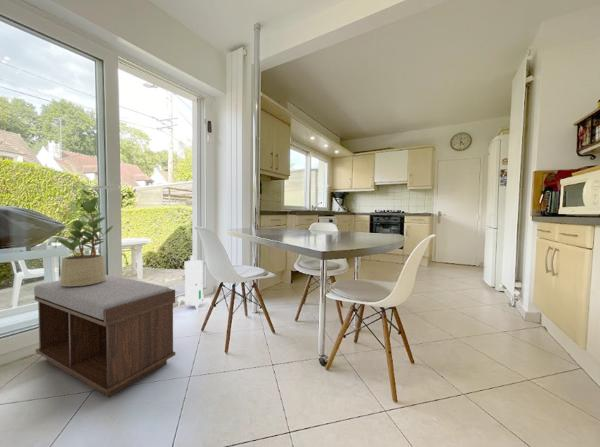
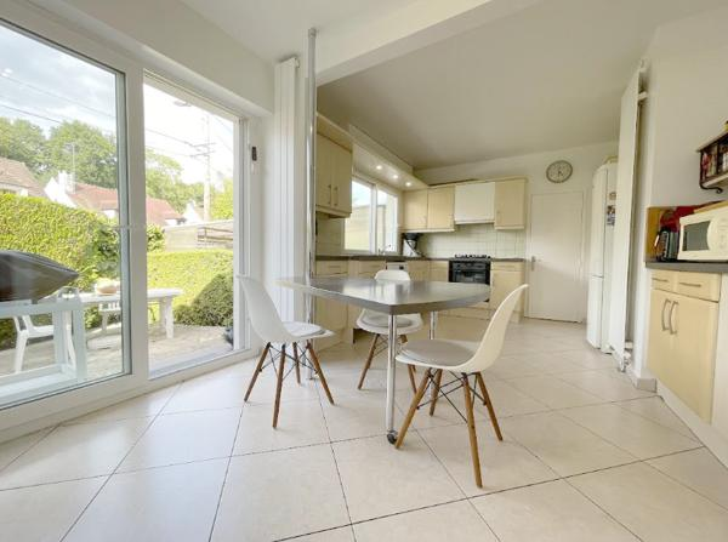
- potted plant (80, 239)
- toy robot (194, 280)
- bench (103, 323)
